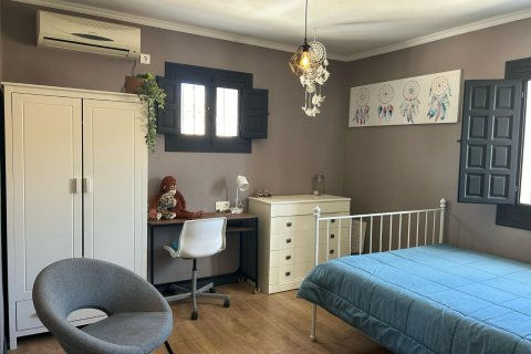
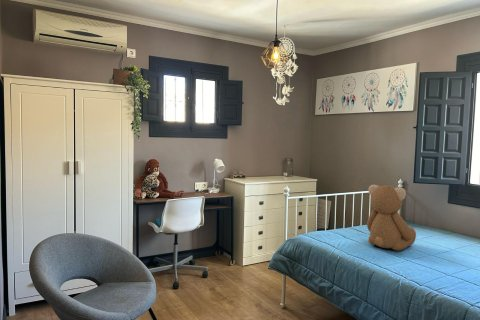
+ teddy bear (389, 215)
